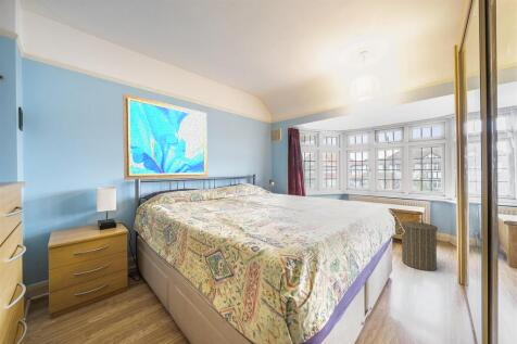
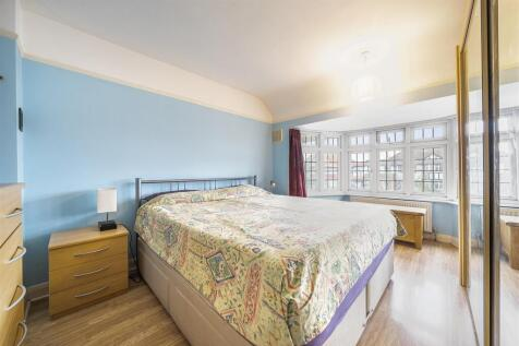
- laundry hamper (418, 241)
- wall art (172, 141)
